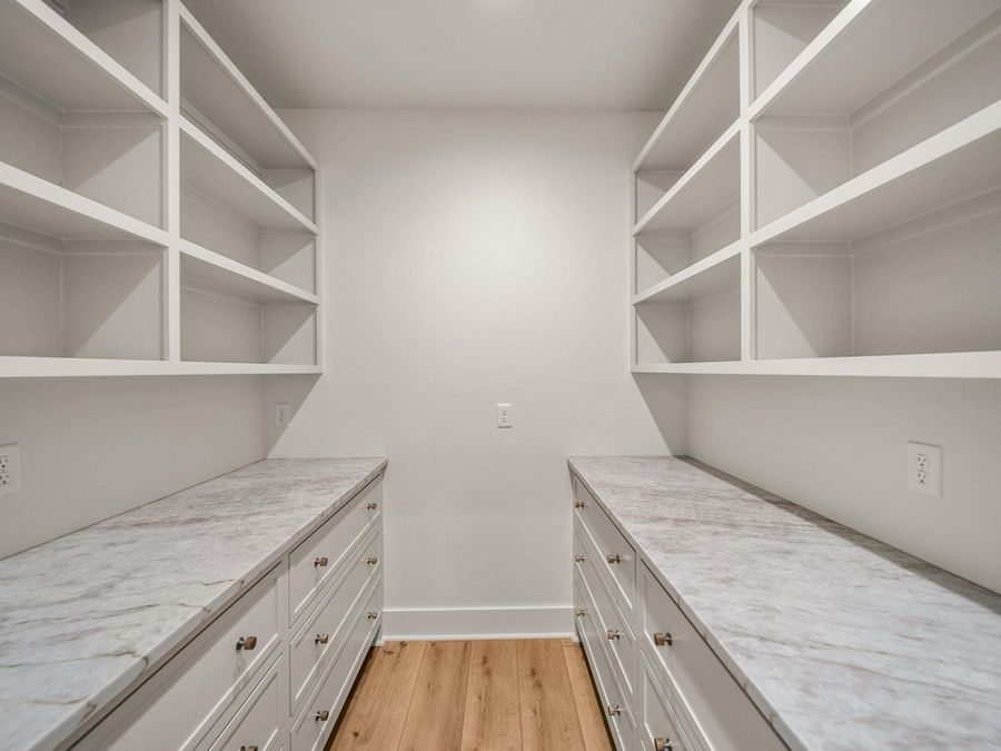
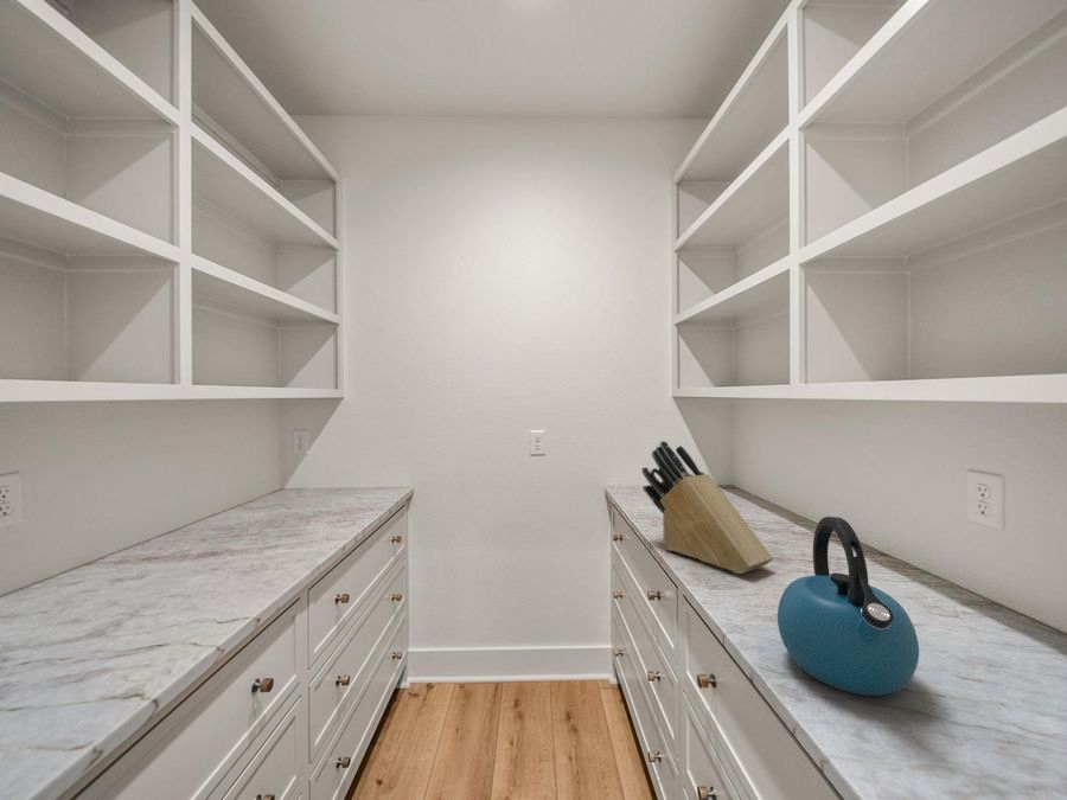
+ knife block (699, 498)
+ kettle (845, 599)
